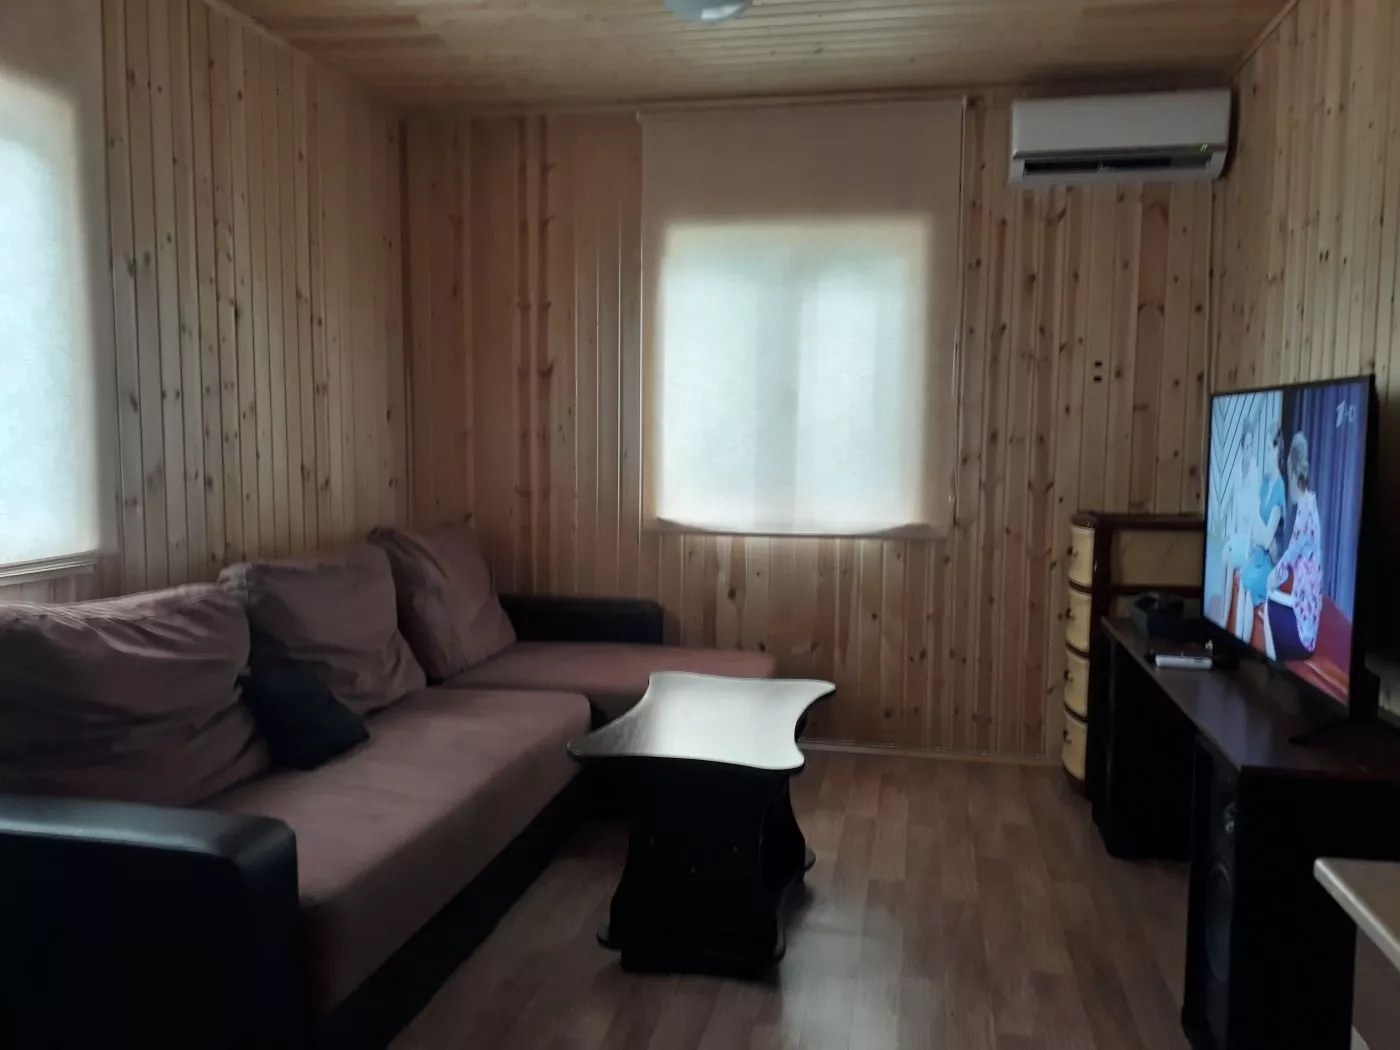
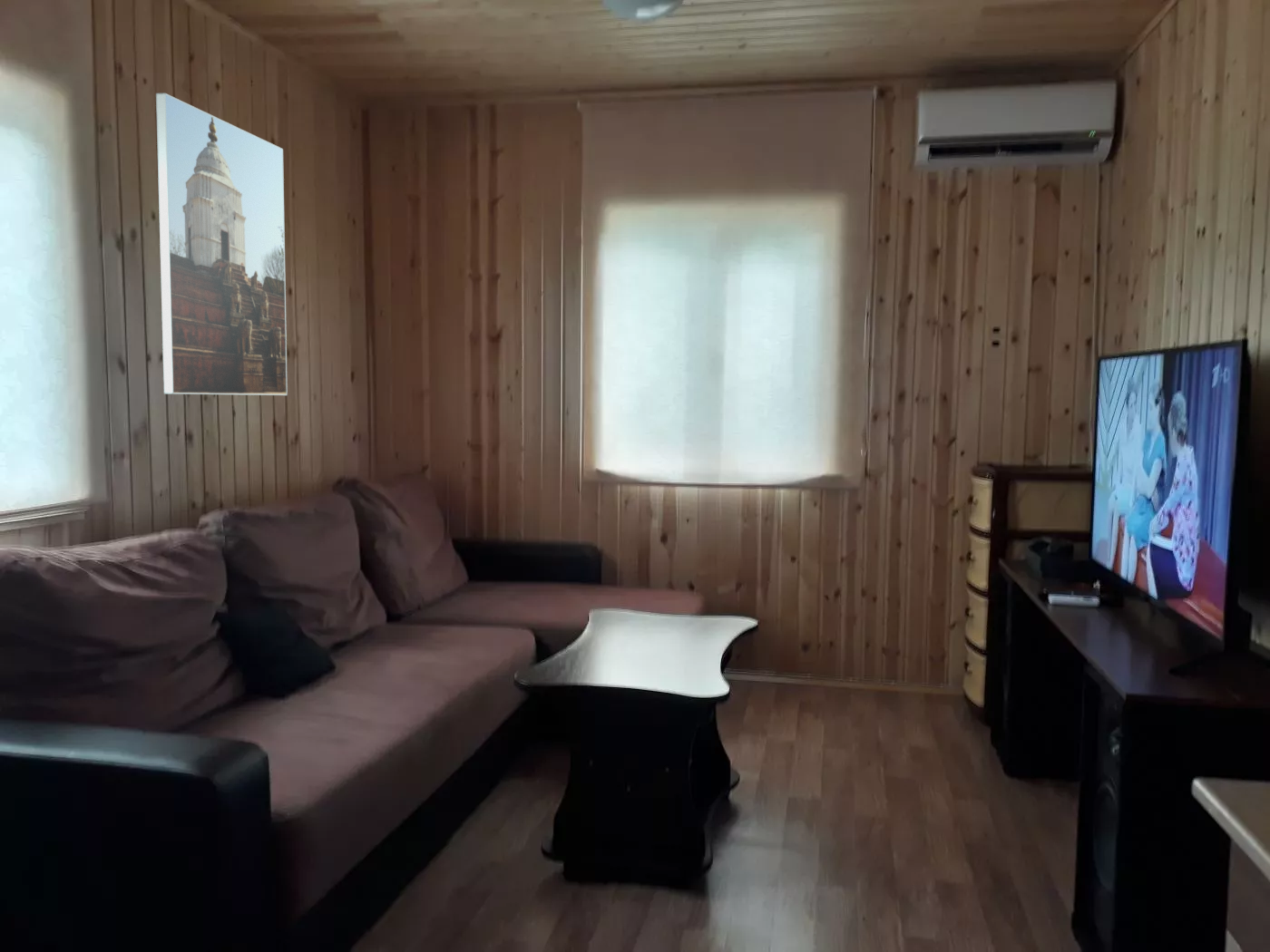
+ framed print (229, 260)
